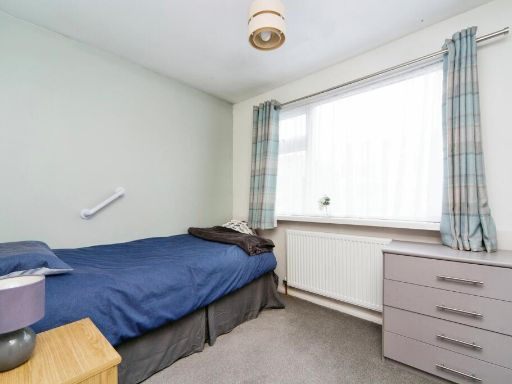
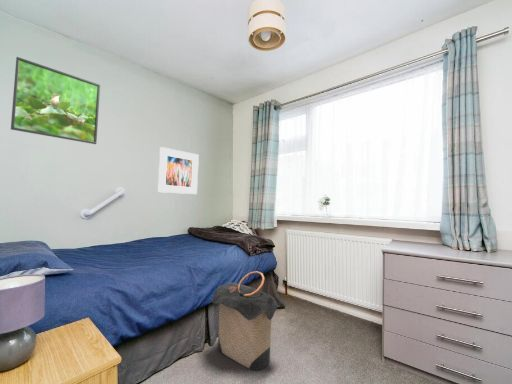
+ laundry hamper (242, 312)
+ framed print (60, 104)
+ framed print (179, 172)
